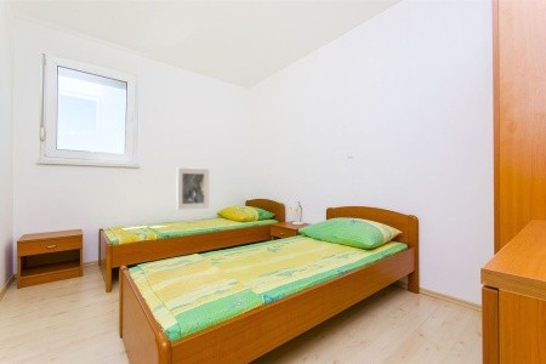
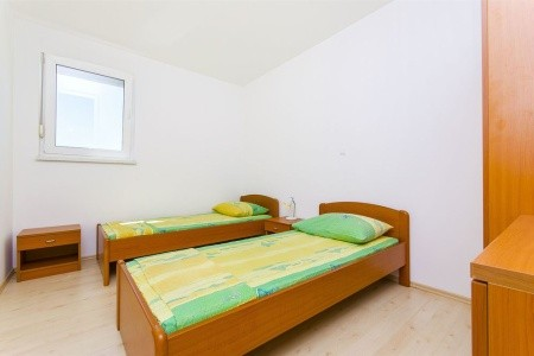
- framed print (193, 188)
